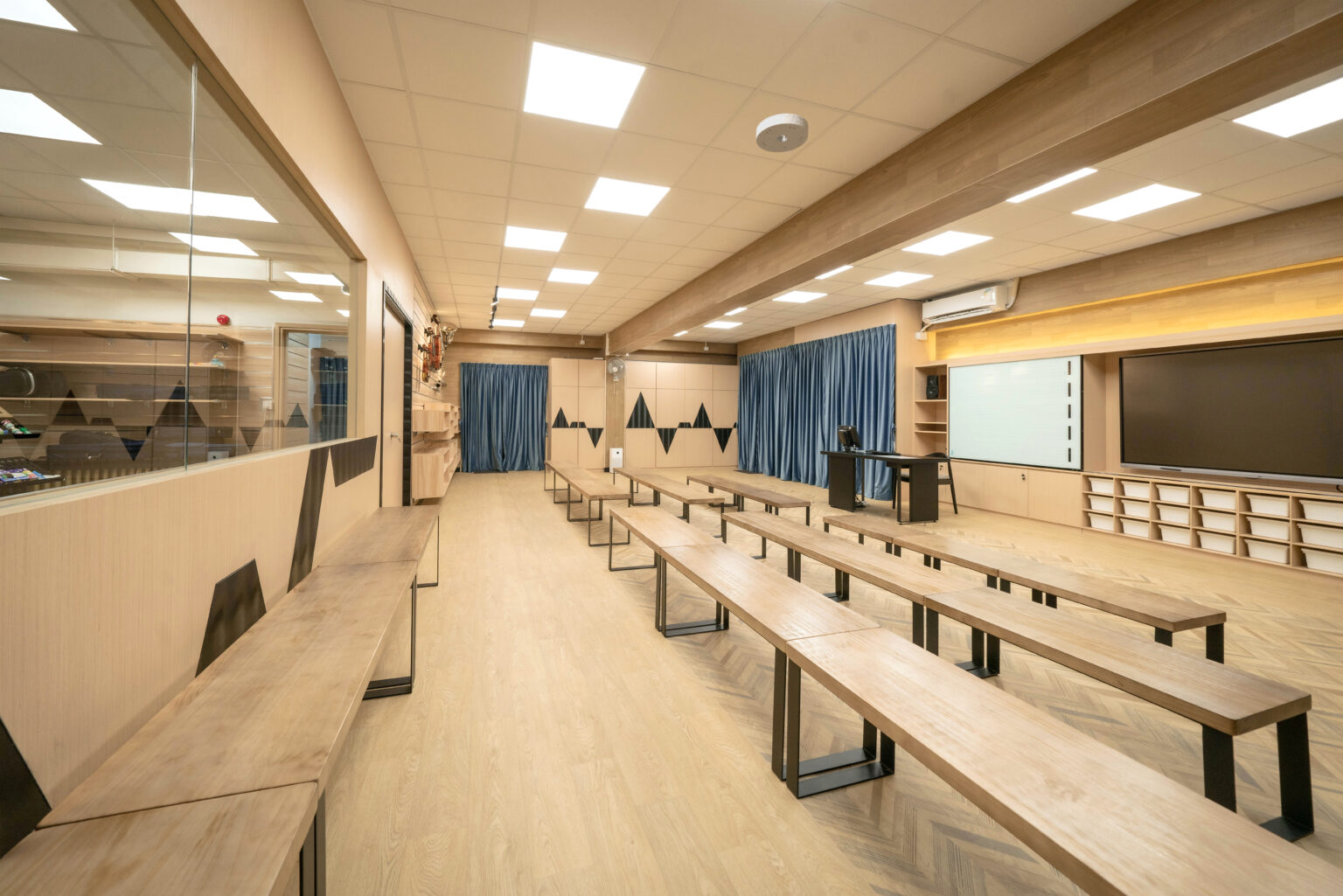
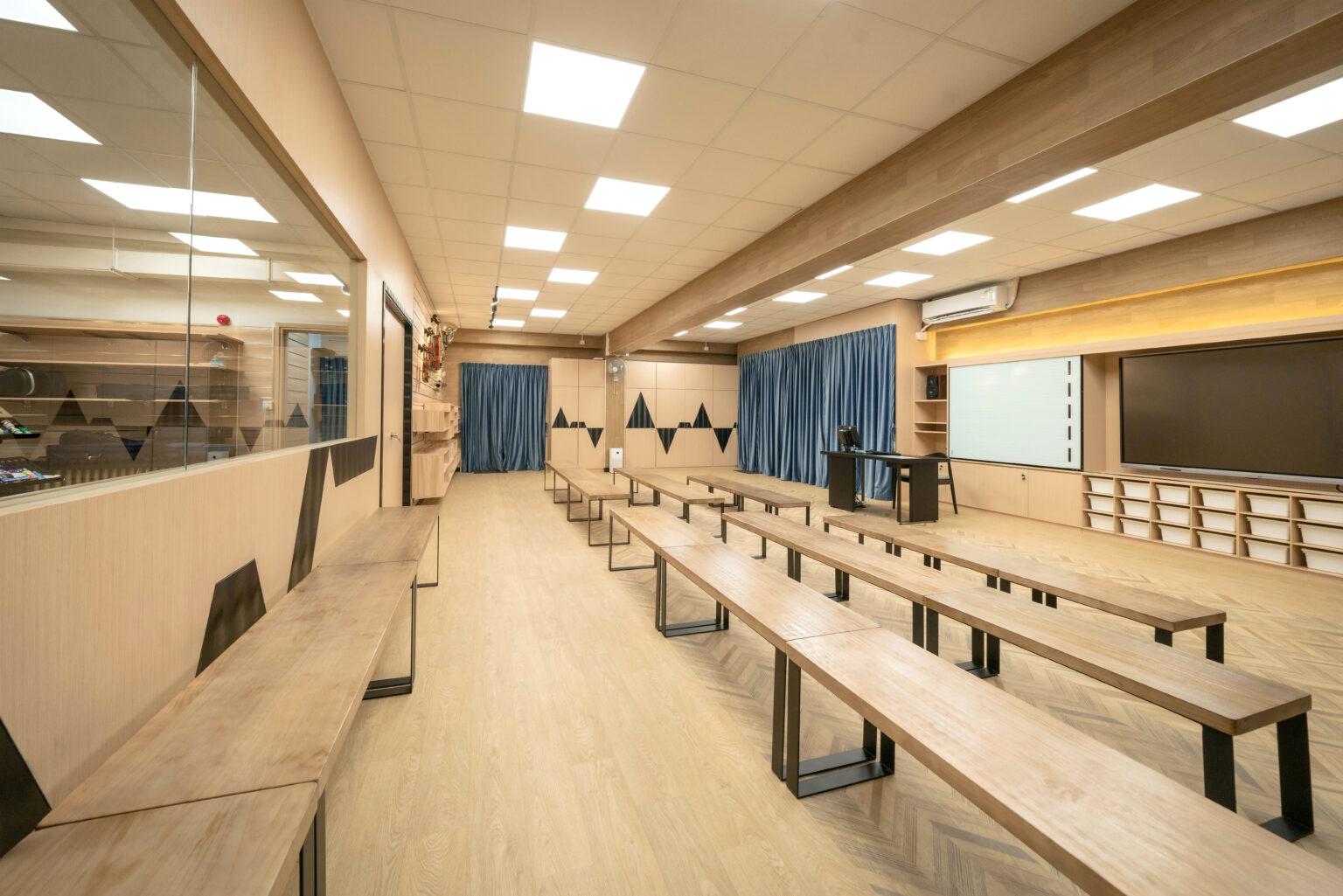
- smoke detector (782, 134)
